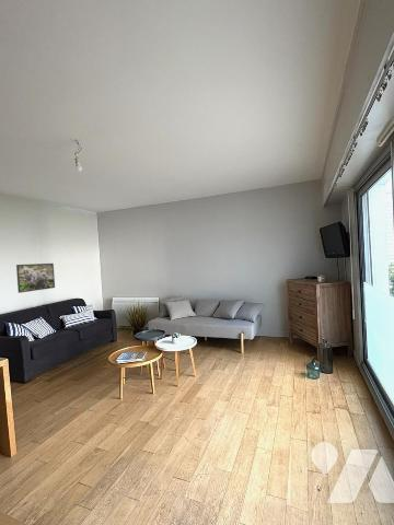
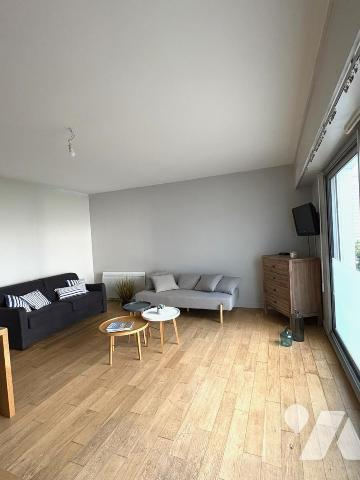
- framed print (36, 277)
